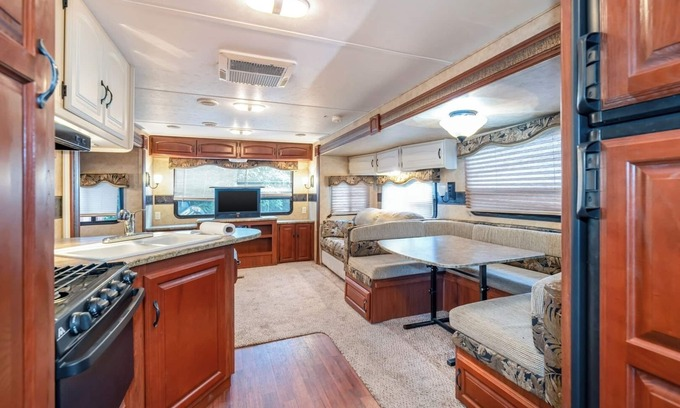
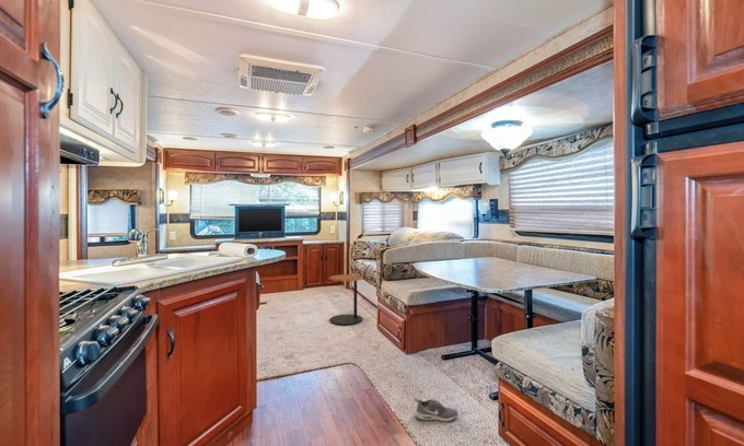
+ side table (353, 297)
+ shoe (435, 408)
